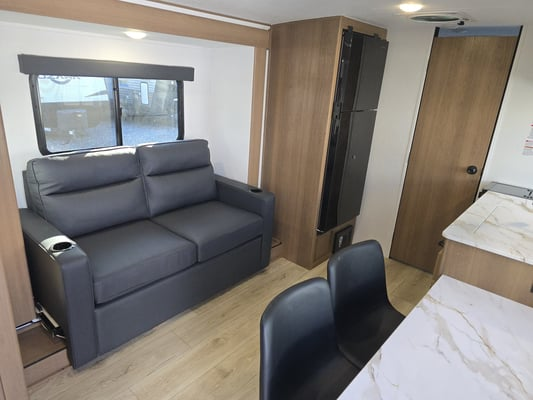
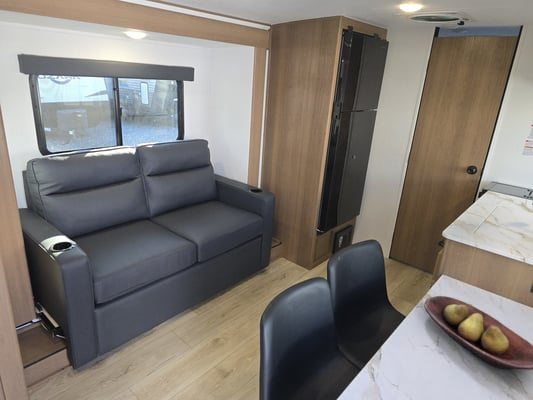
+ fruit bowl (477, 328)
